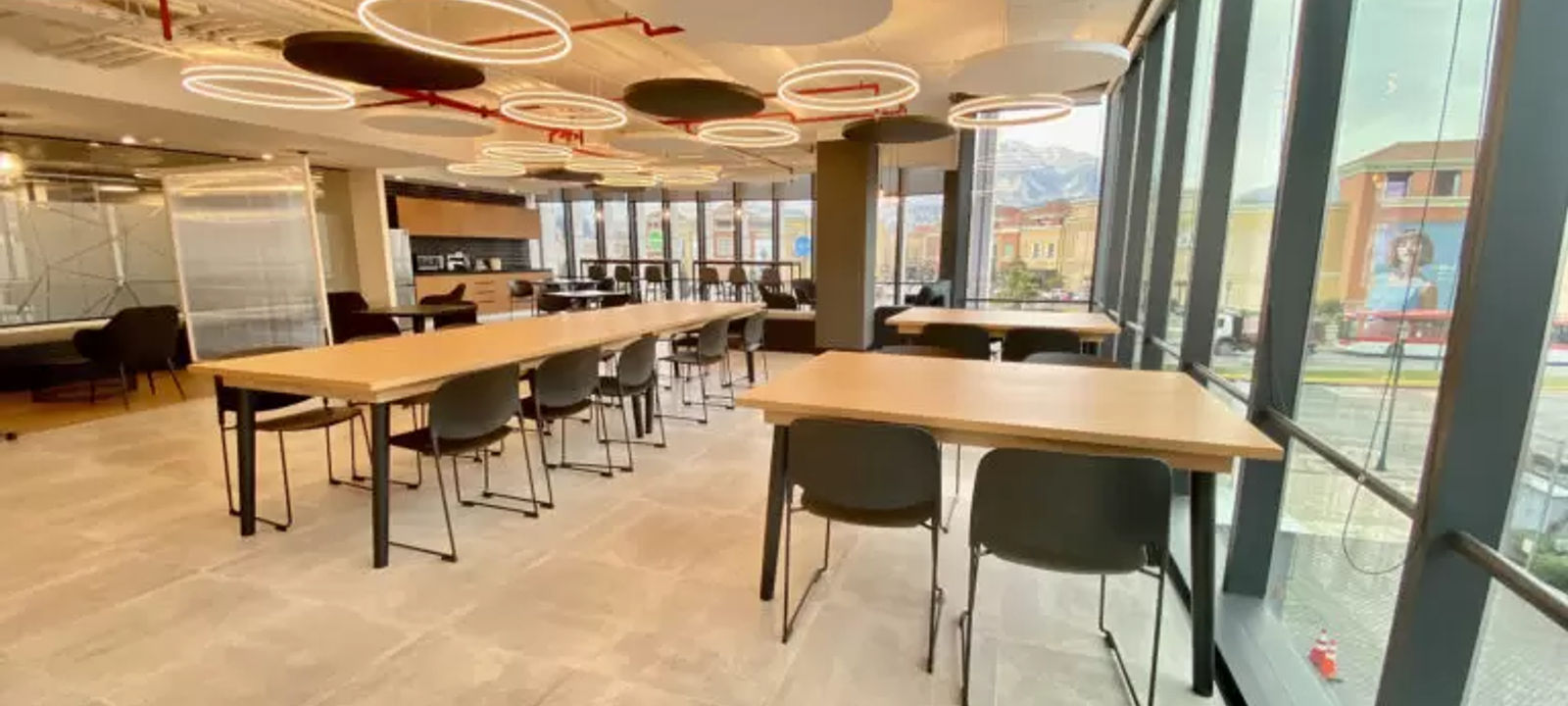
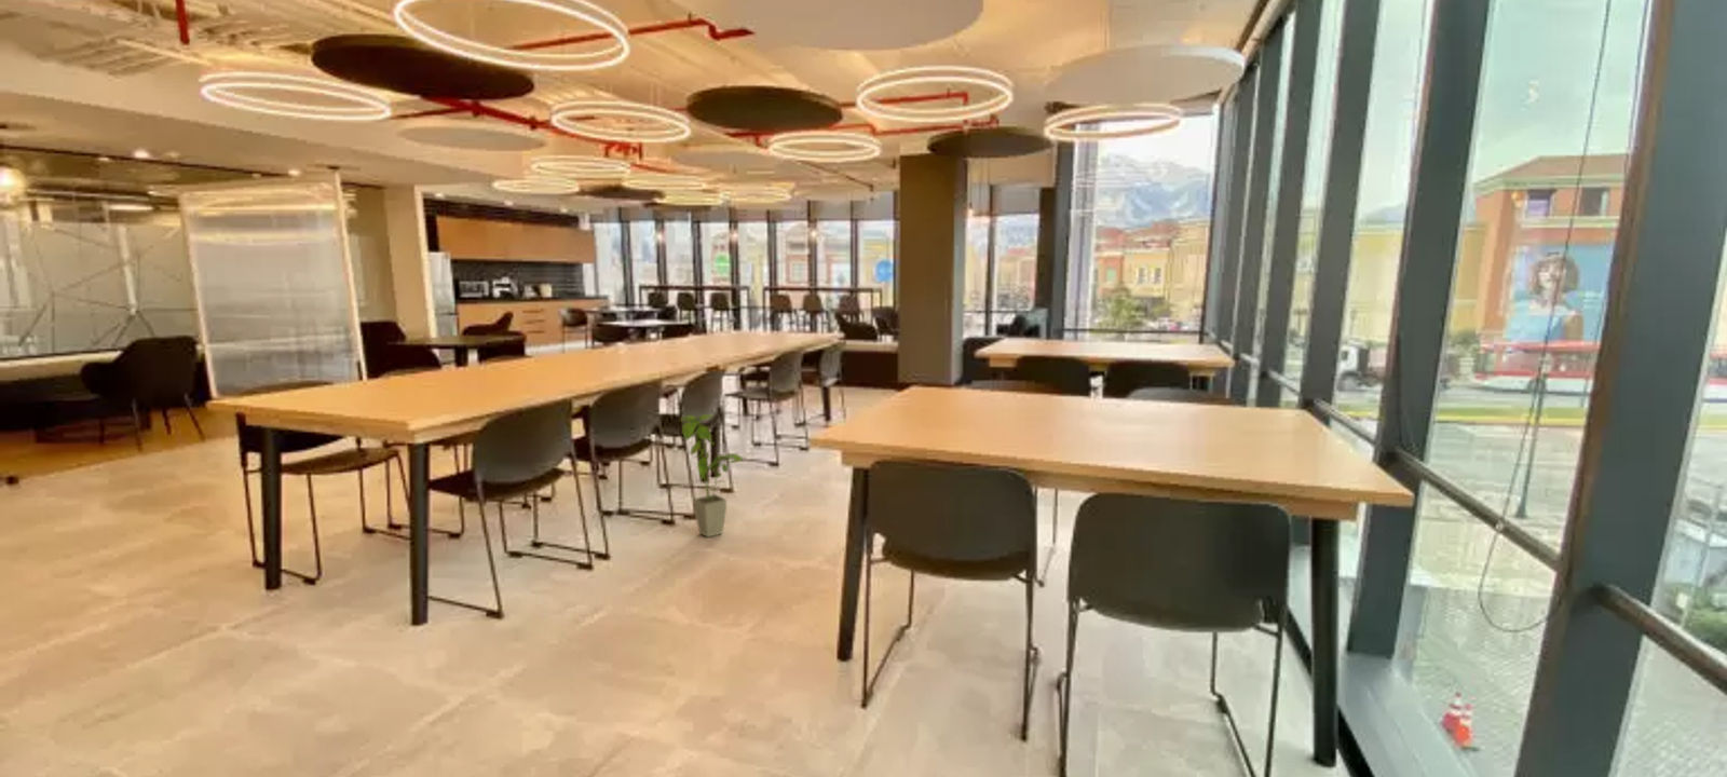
+ house plant (707, 475)
